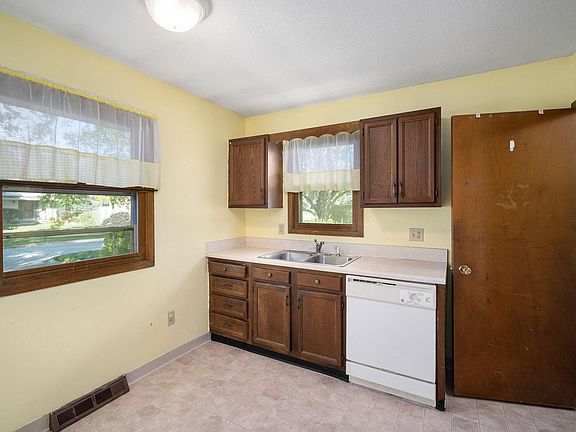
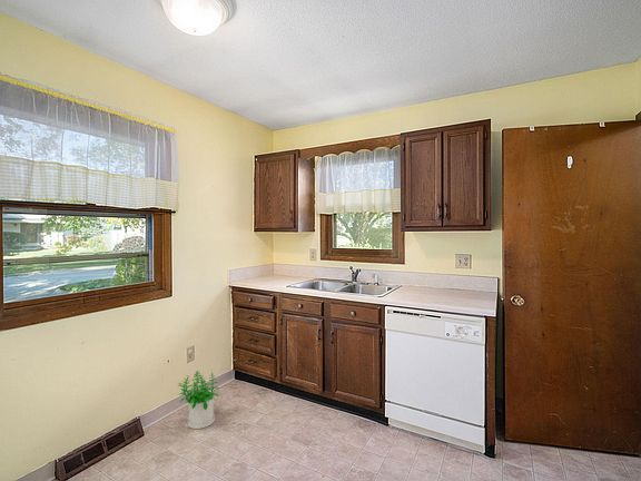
+ potted plant (198, 399)
